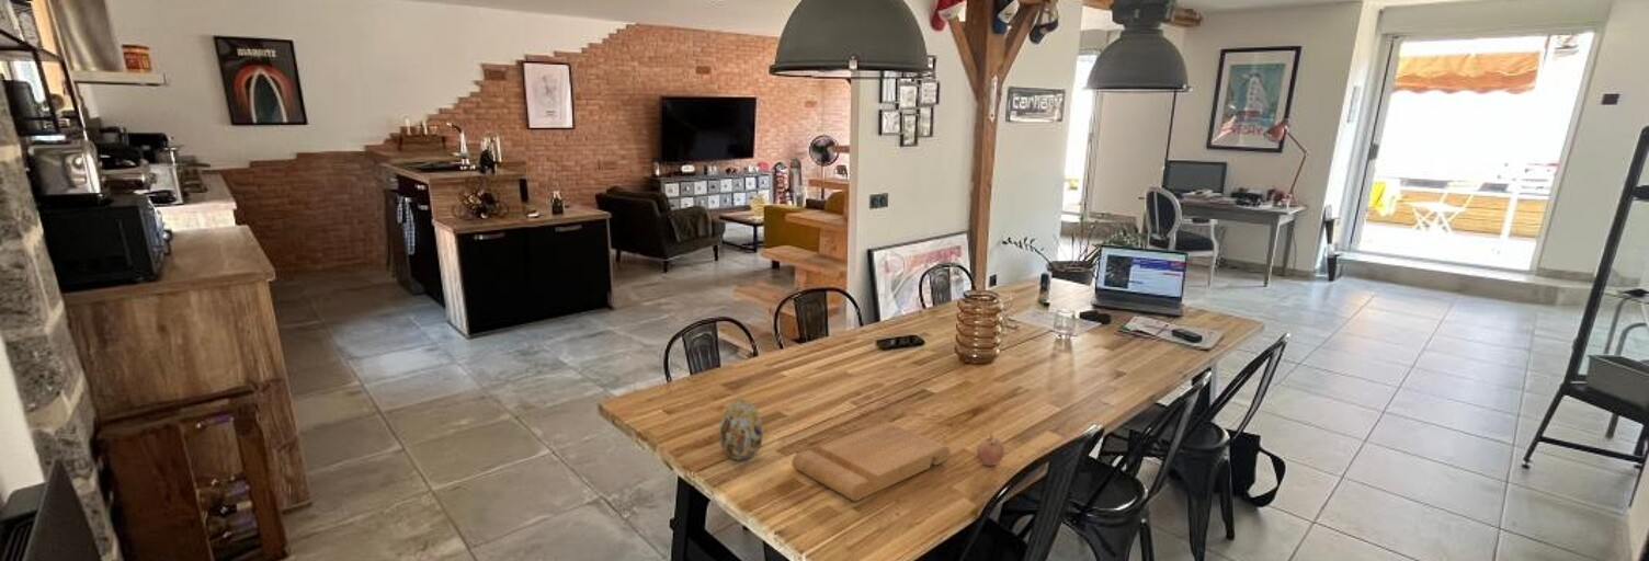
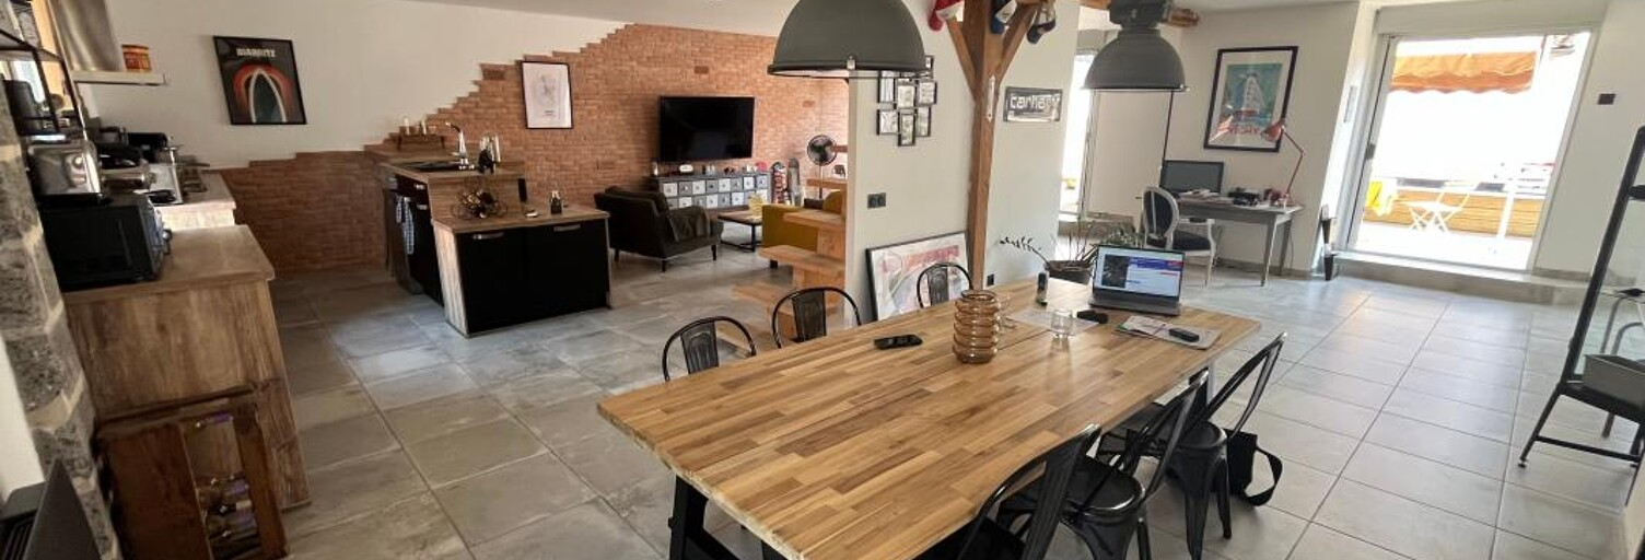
- fruit (990, 449)
- decorative egg (741, 427)
- cutting board (872, 457)
